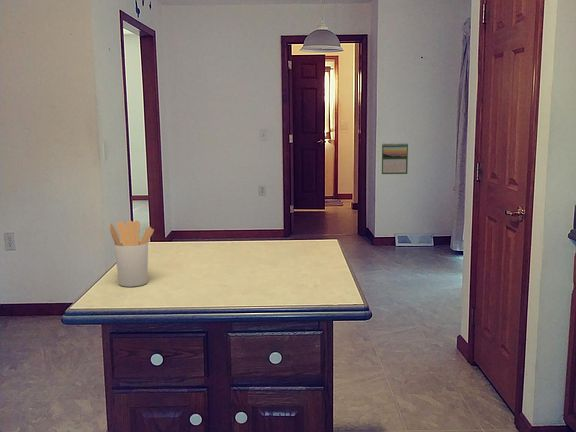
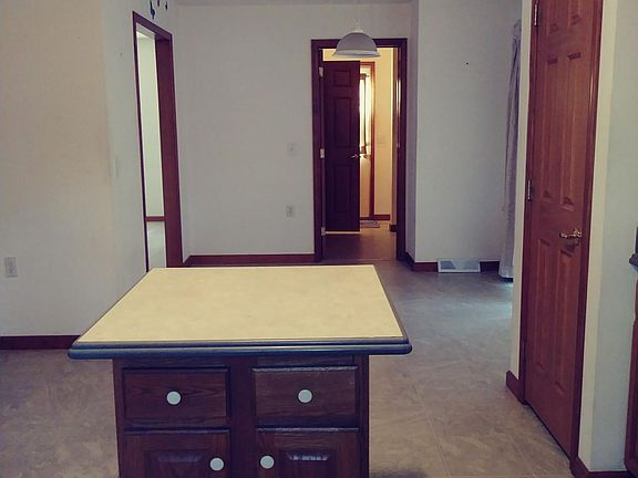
- utensil holder (130, 251)
- calendar (394, 158)
